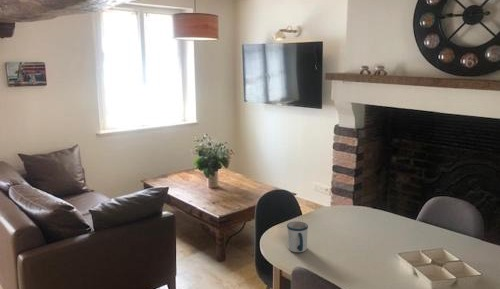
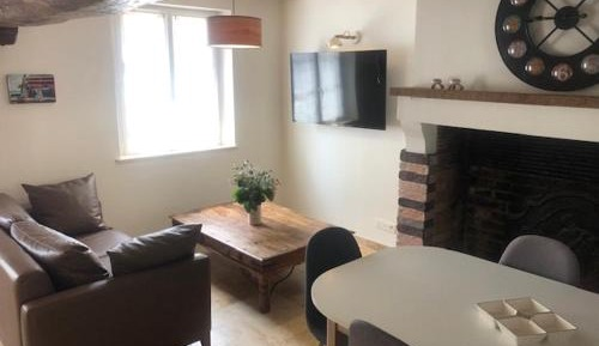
- mug (297, 237)
